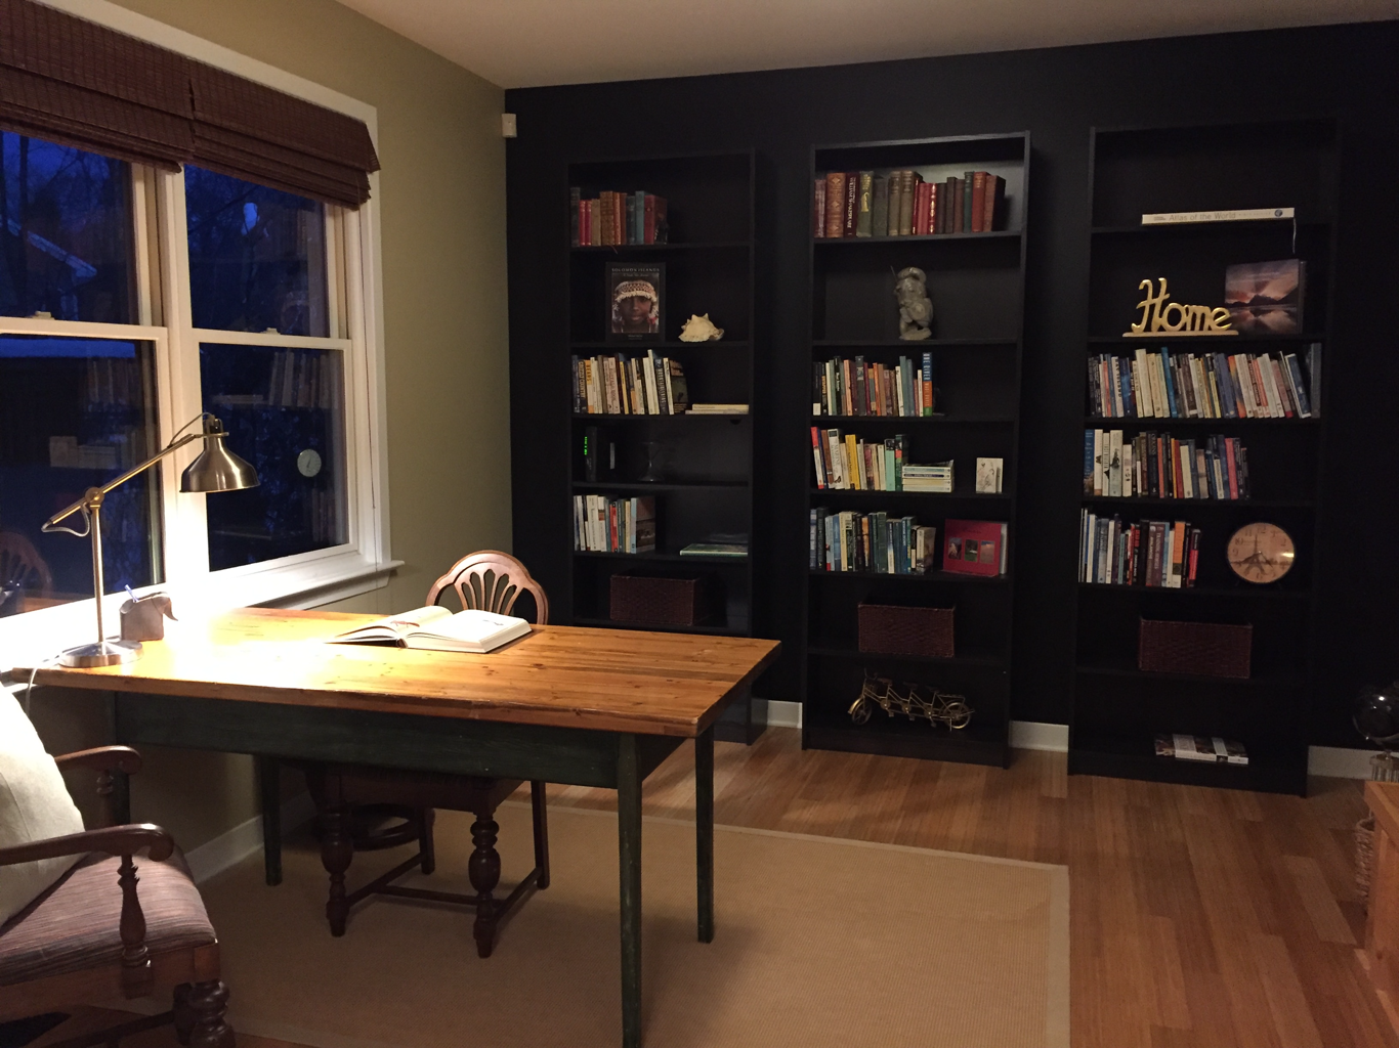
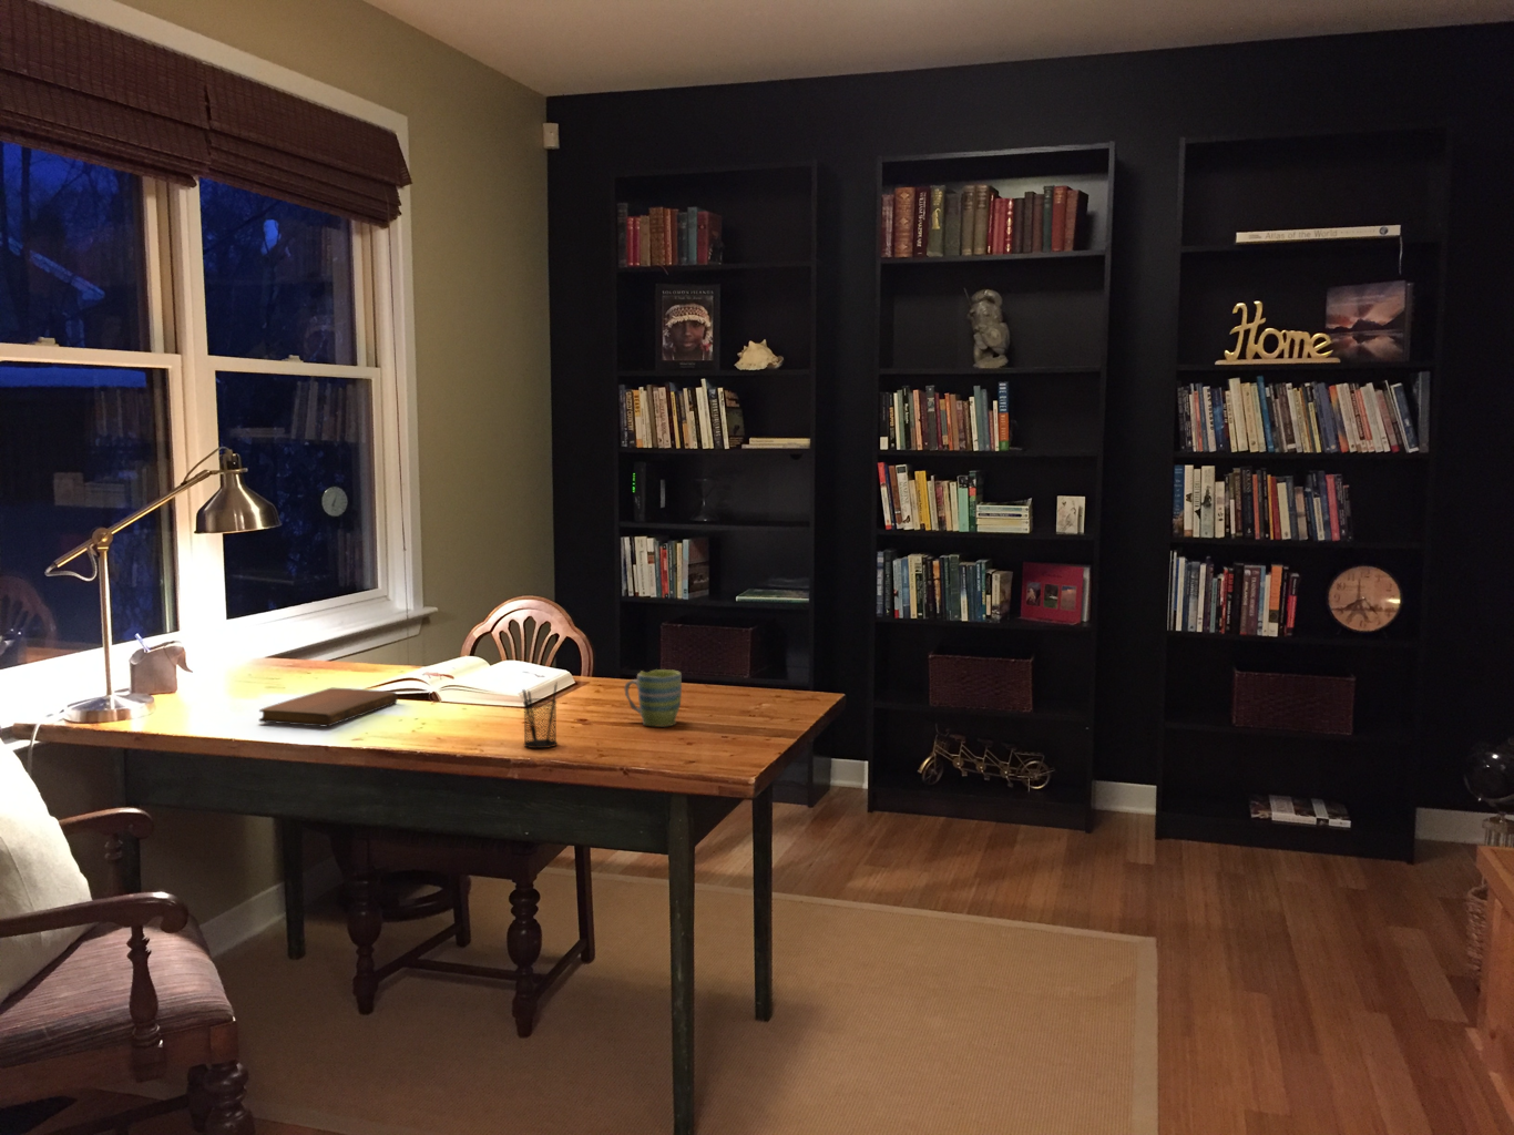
+ mug (652, 696)
+ notebook (330, 706)
+ pencil holder (540, 713)
